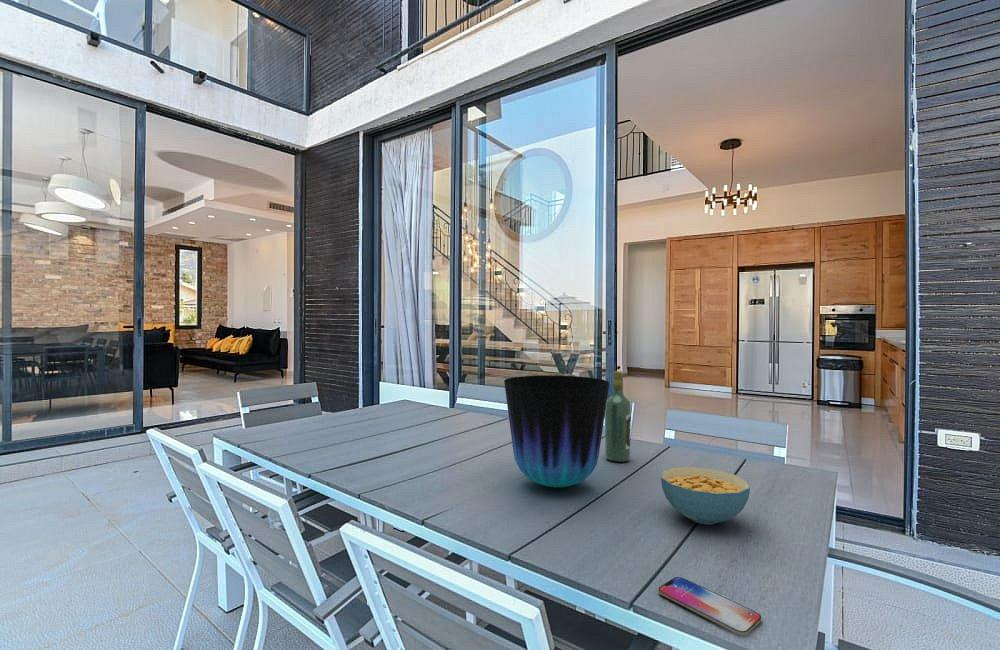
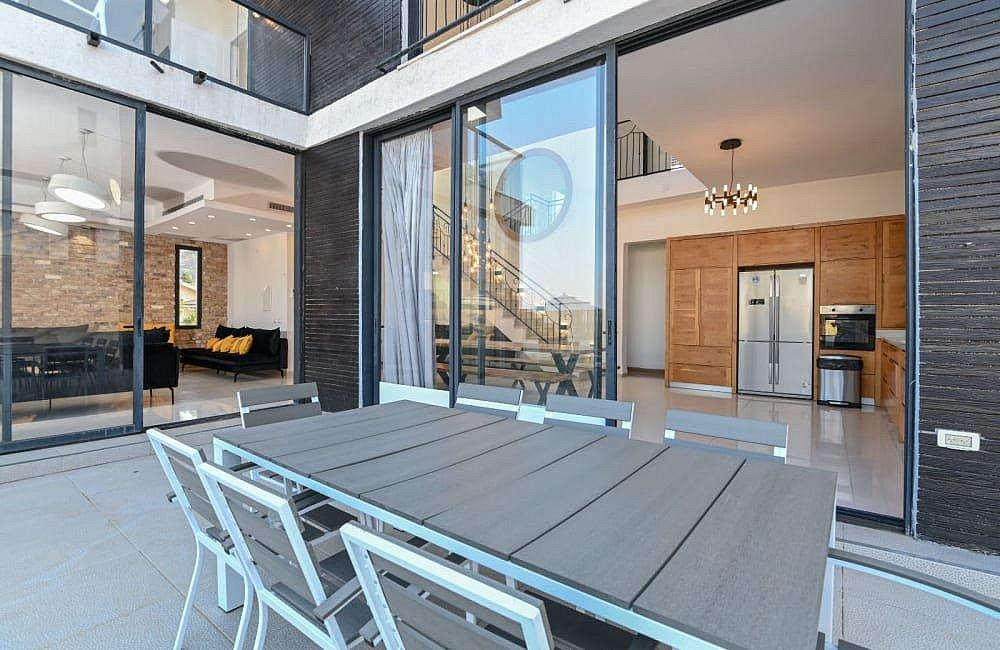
- smartphone (707, 603)
- cereal bowl (703, 499)
- vase (555, 433)
- wine bottle (617, 415)
